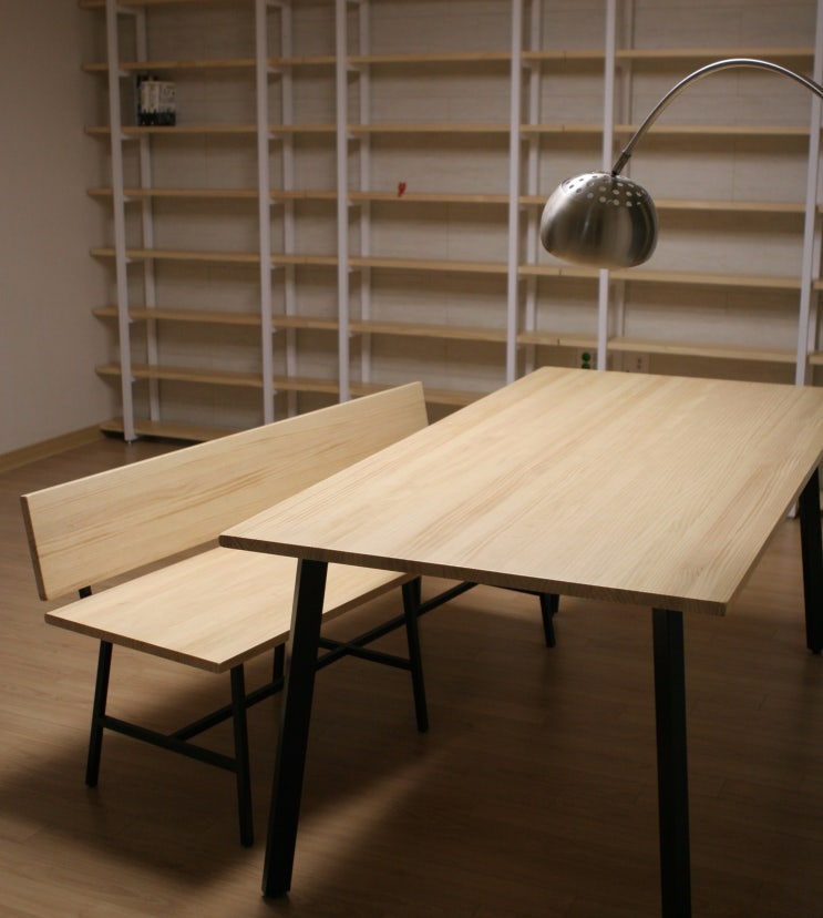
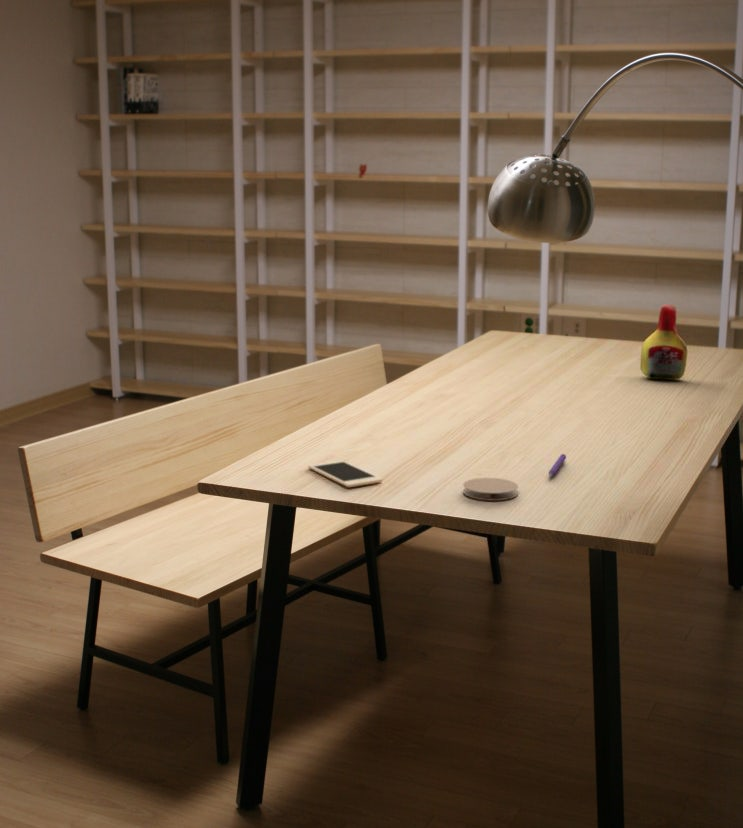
+ bottle (664, 342)
+ pen (556, 465)
+ cell phone (344, 473)
+ coaster (490, 488)
